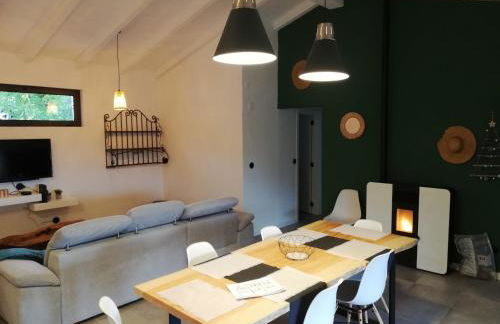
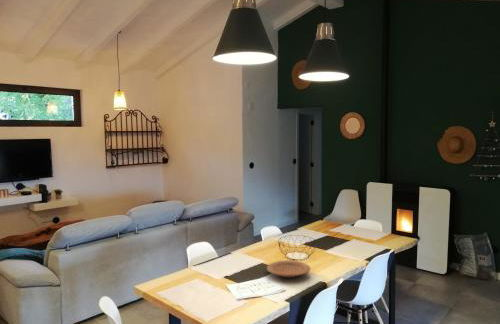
+ plate (288, 270)
